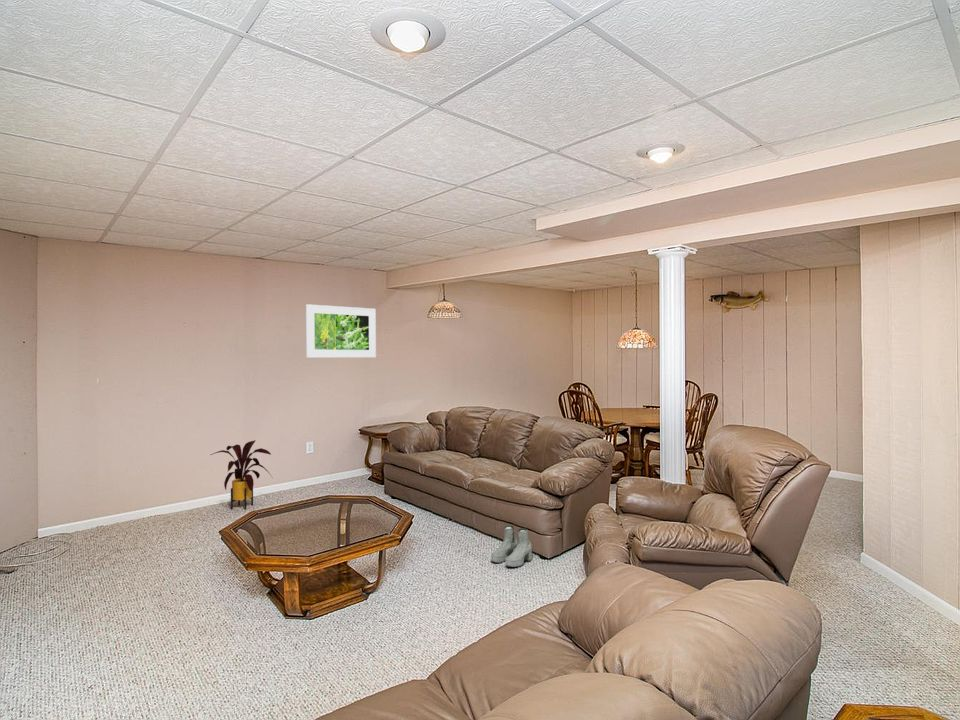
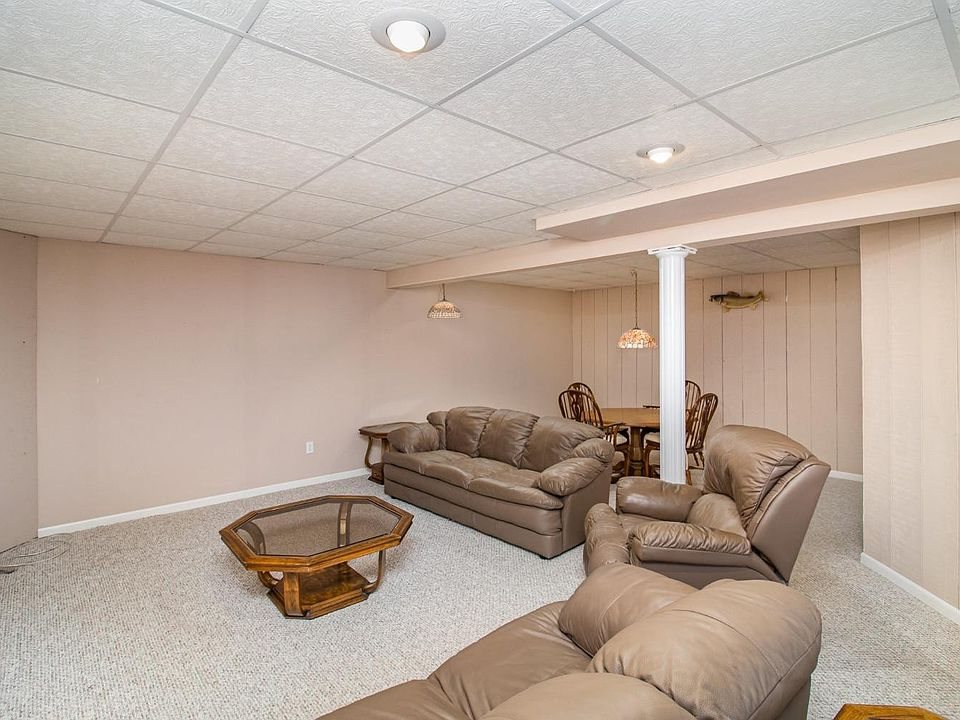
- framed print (342, 332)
- house plant (239, 474)
- boots (511, 544)
